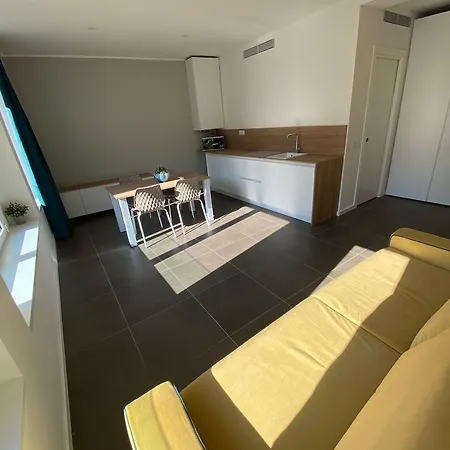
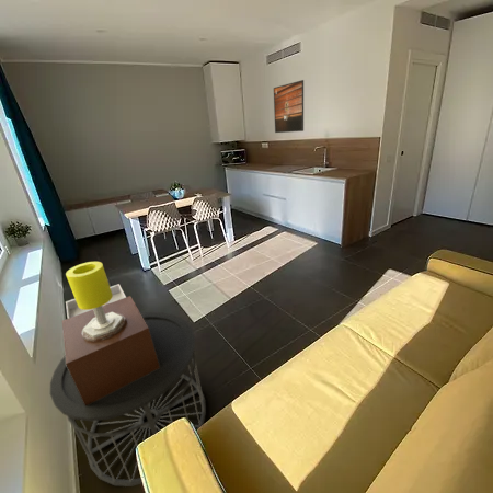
+ side table (139, 388)
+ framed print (287, 108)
+ table lamp (96, 305)
